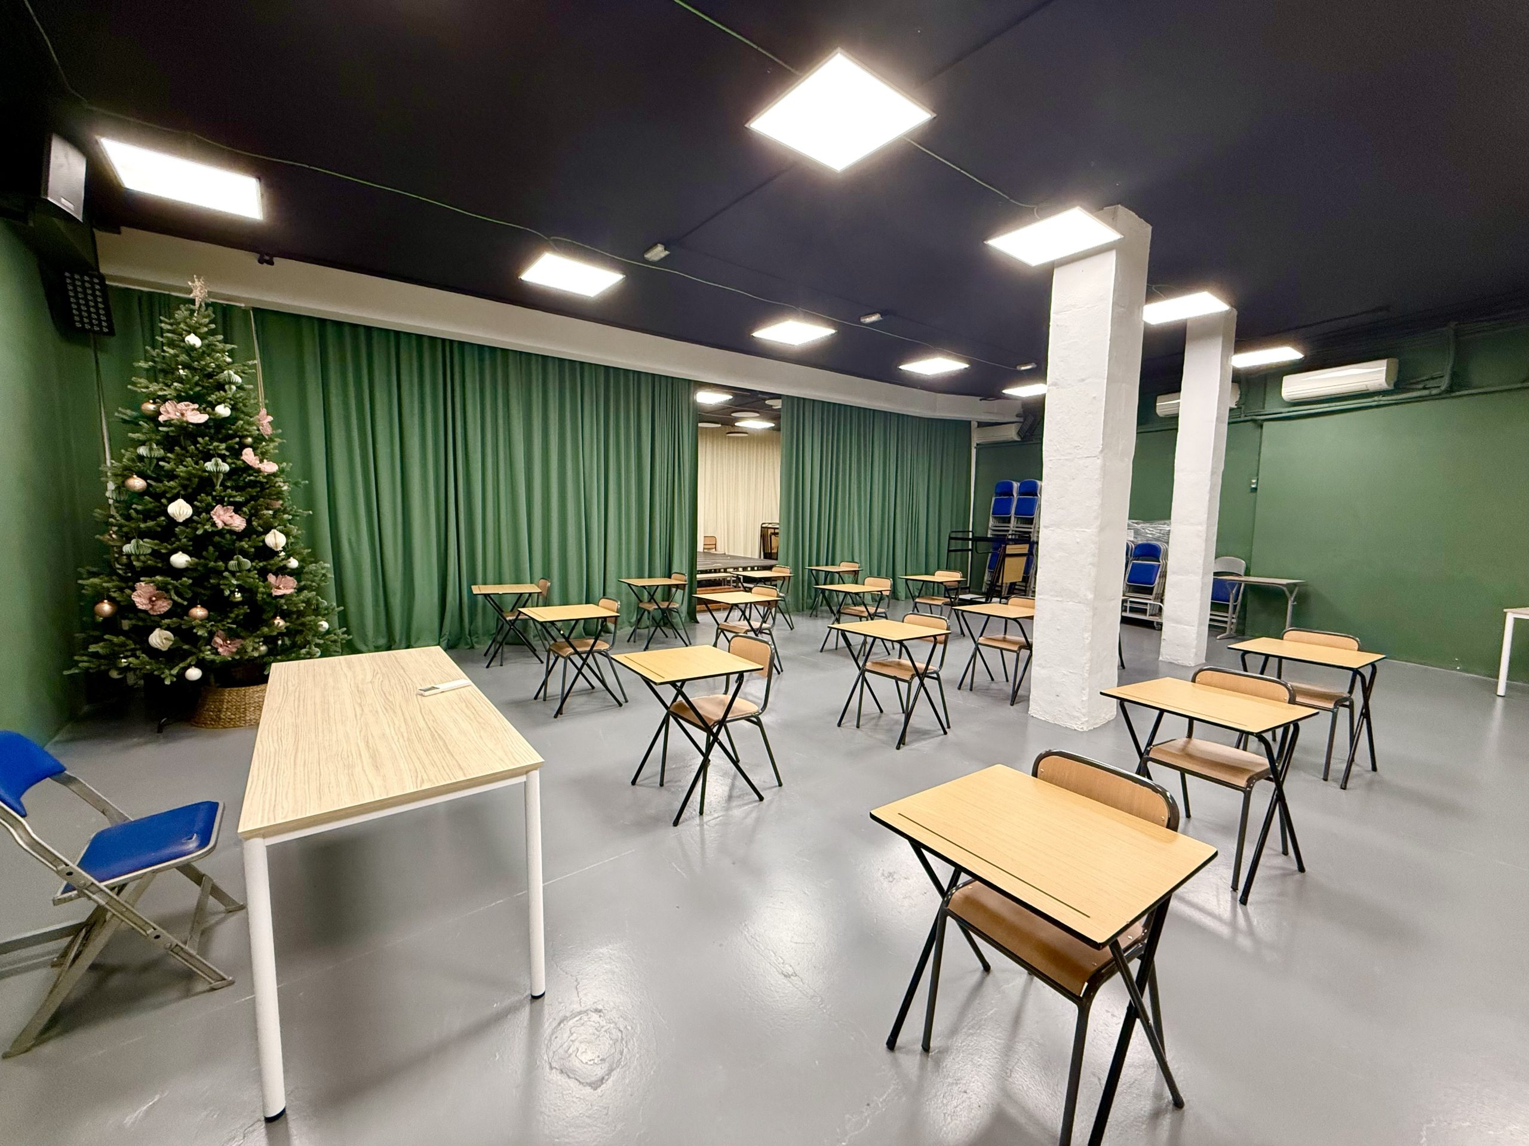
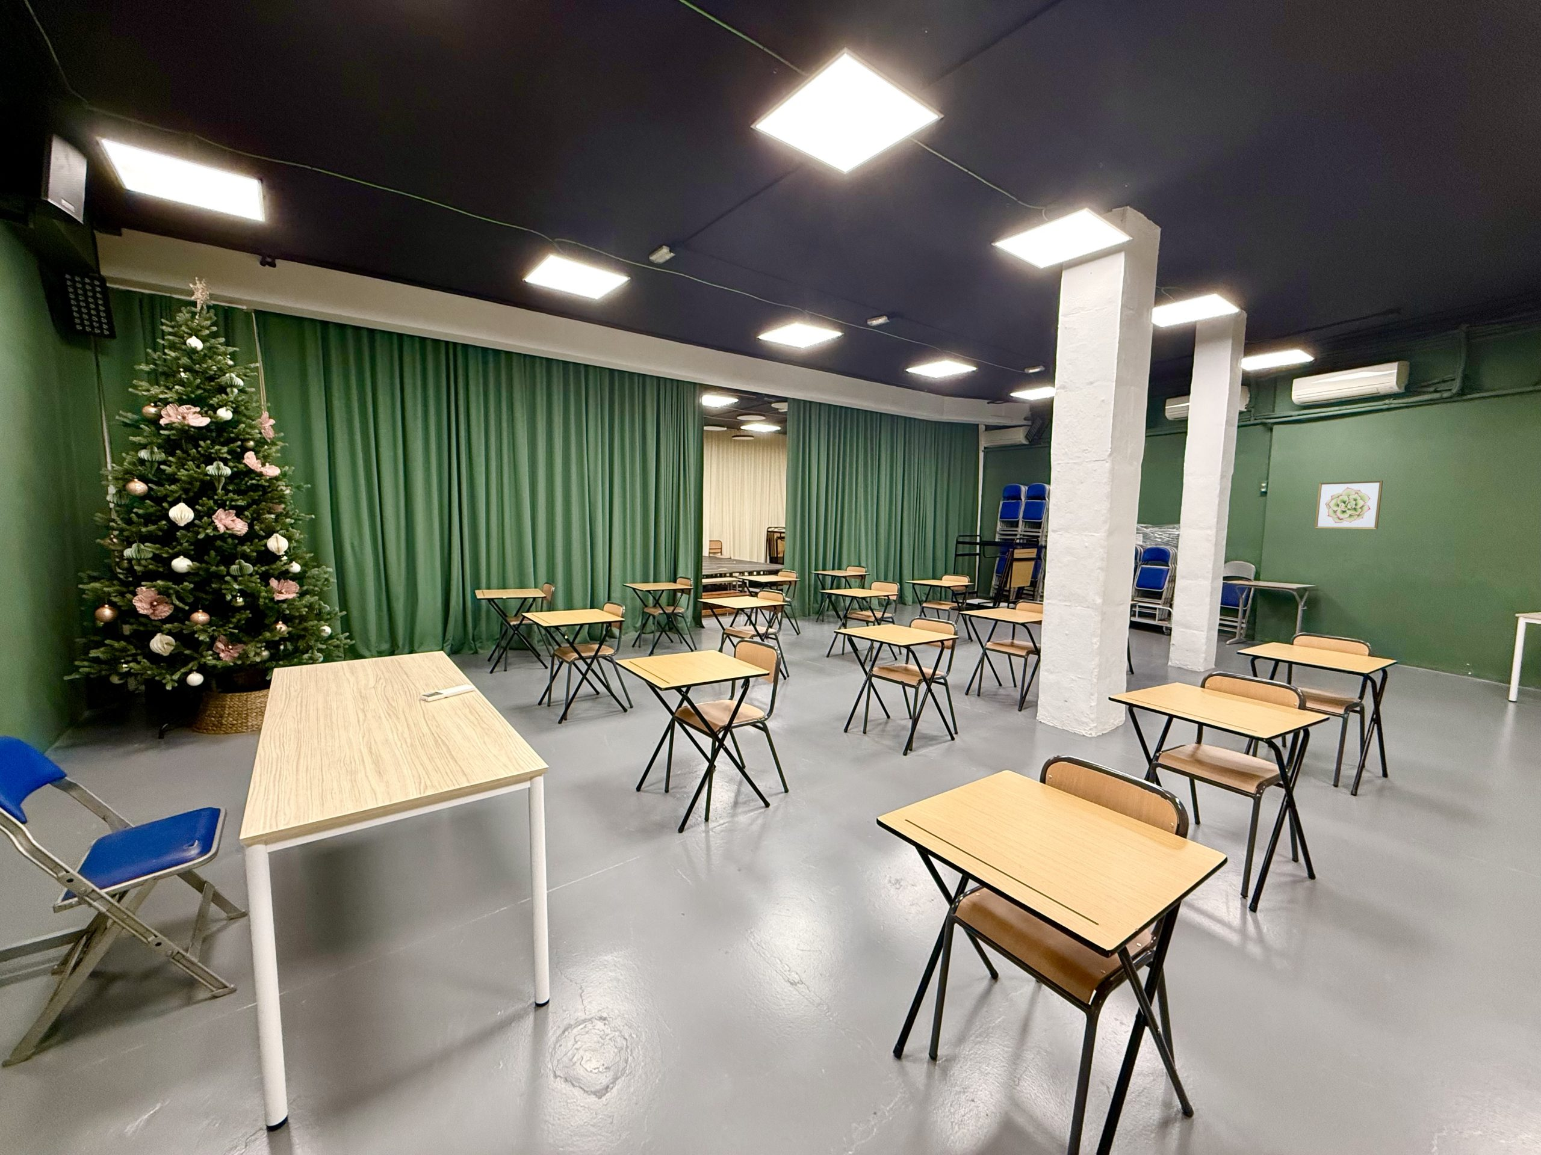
+ wall art (1347, 505)
